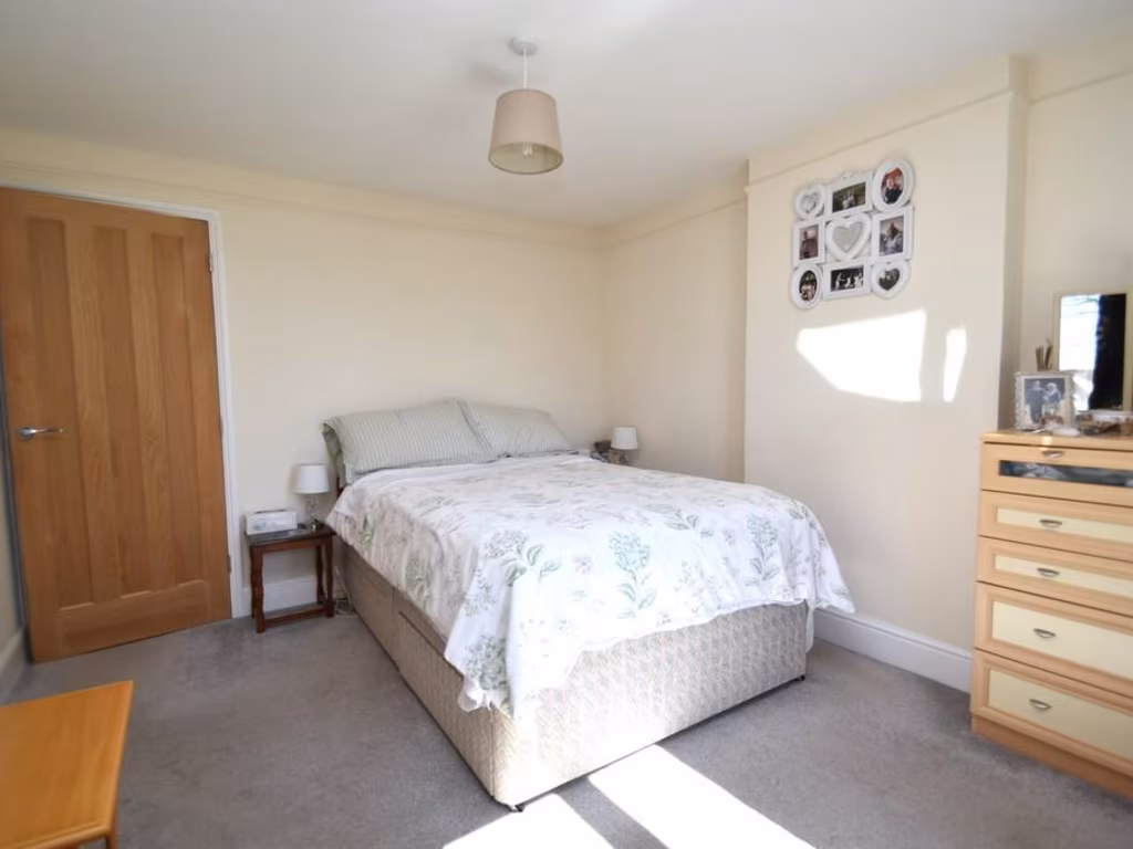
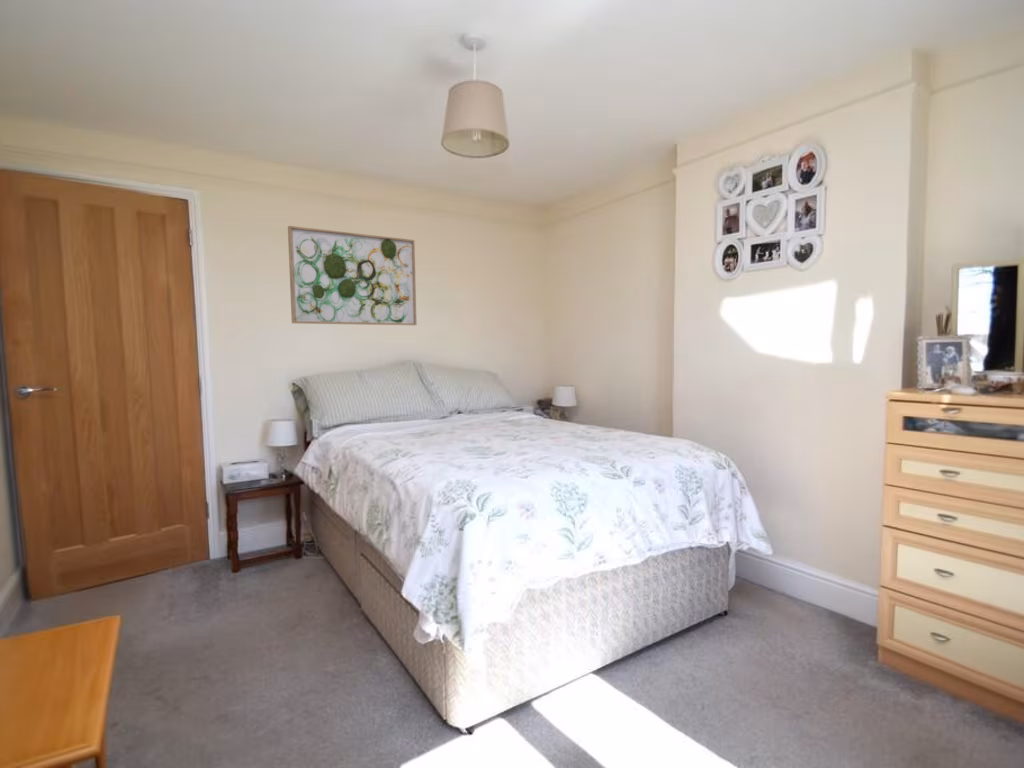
+ wall art (357, 279)
